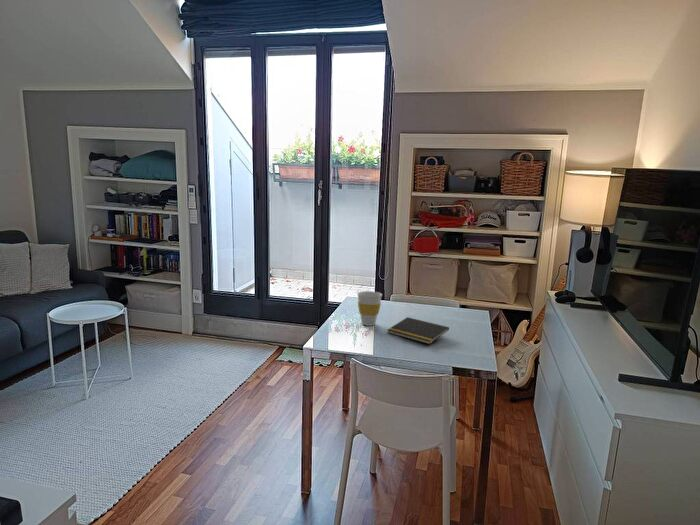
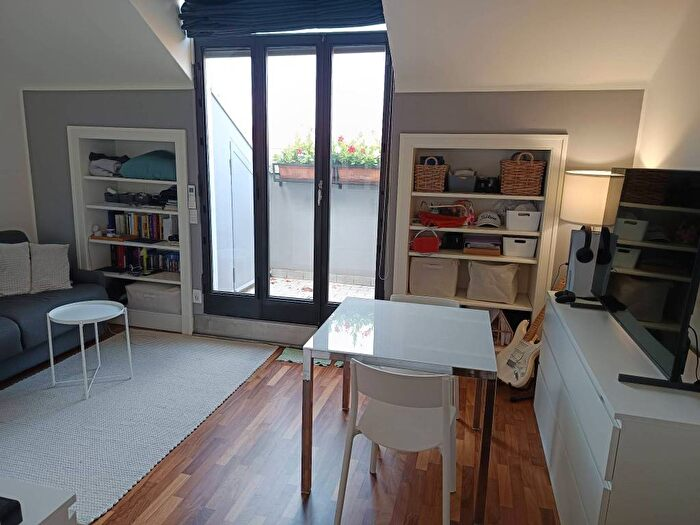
- notepad (417, 329)
- cup (369, 308)
